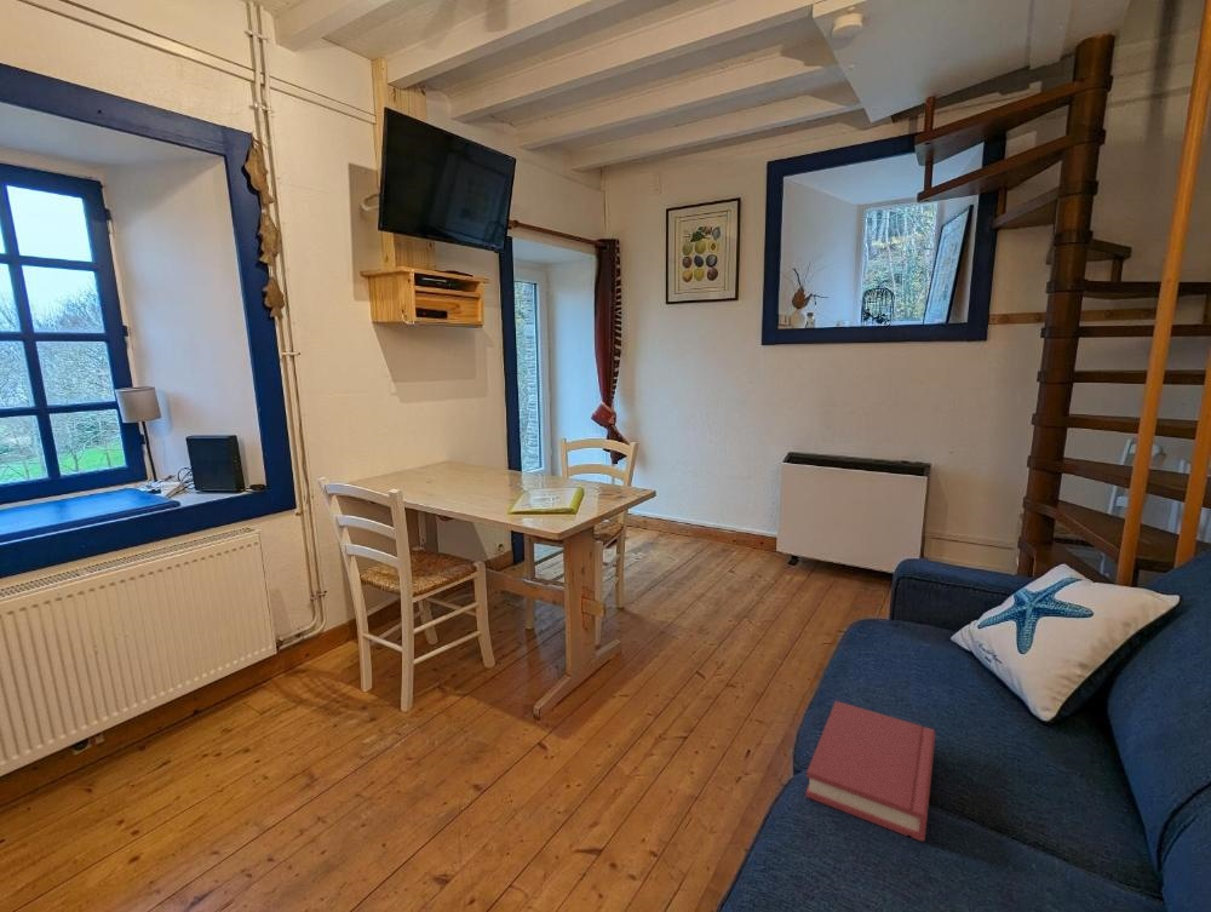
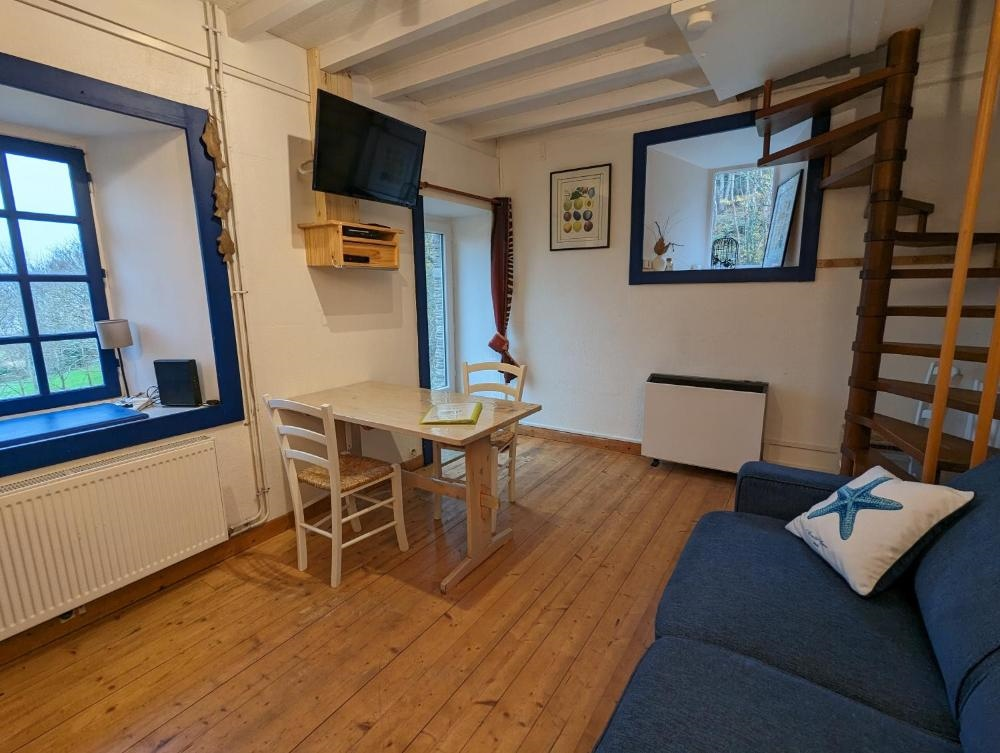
- hardback book (873, 761)
